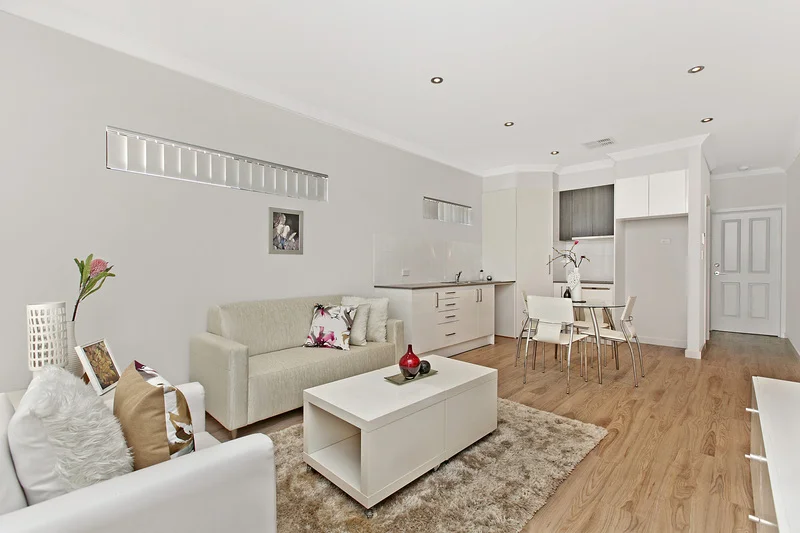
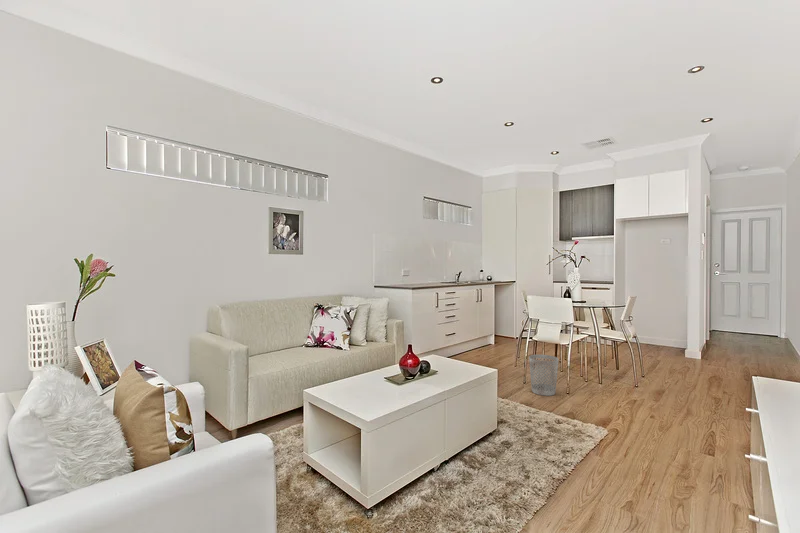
+ wastebasket (543, 375)
